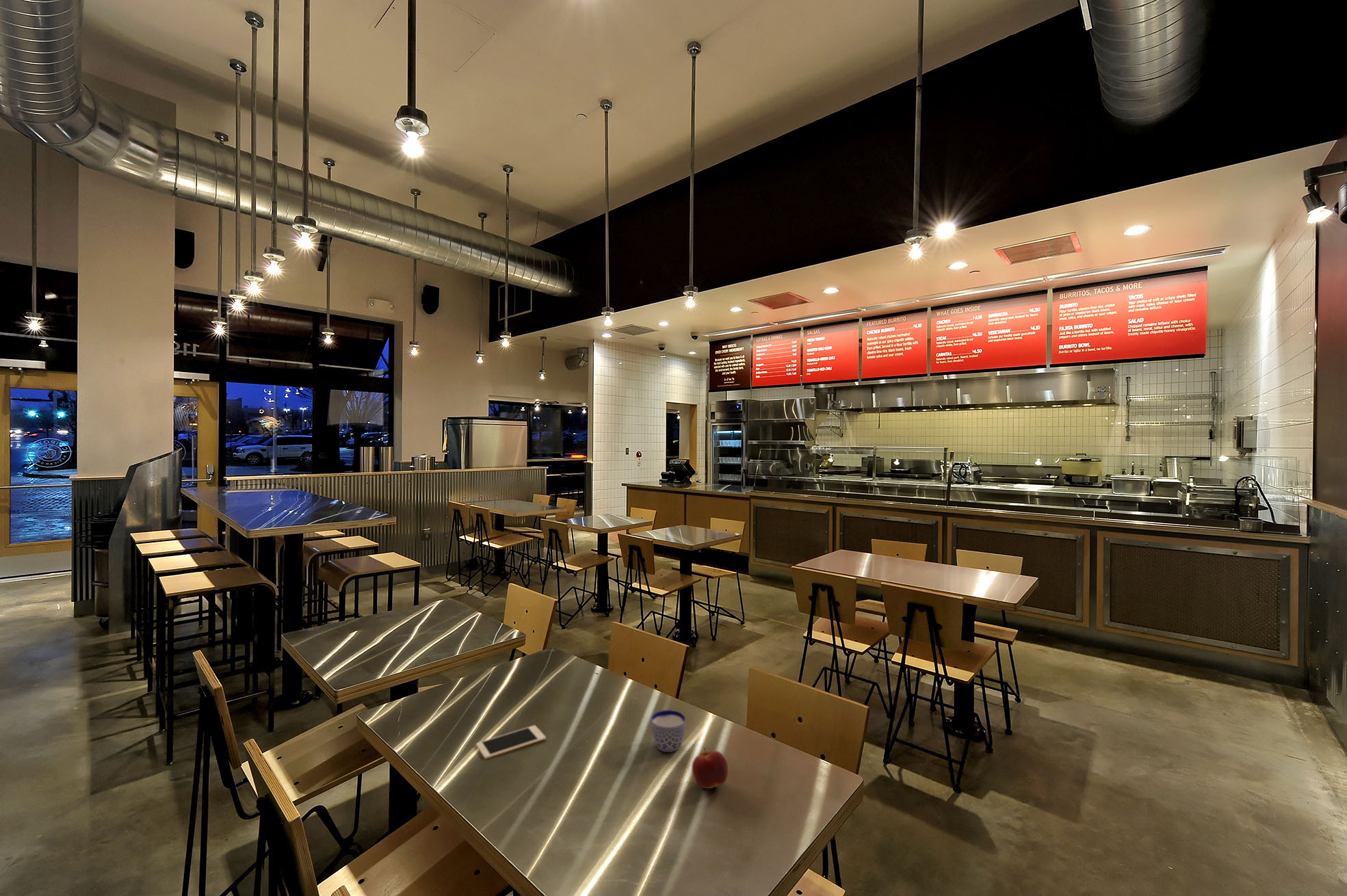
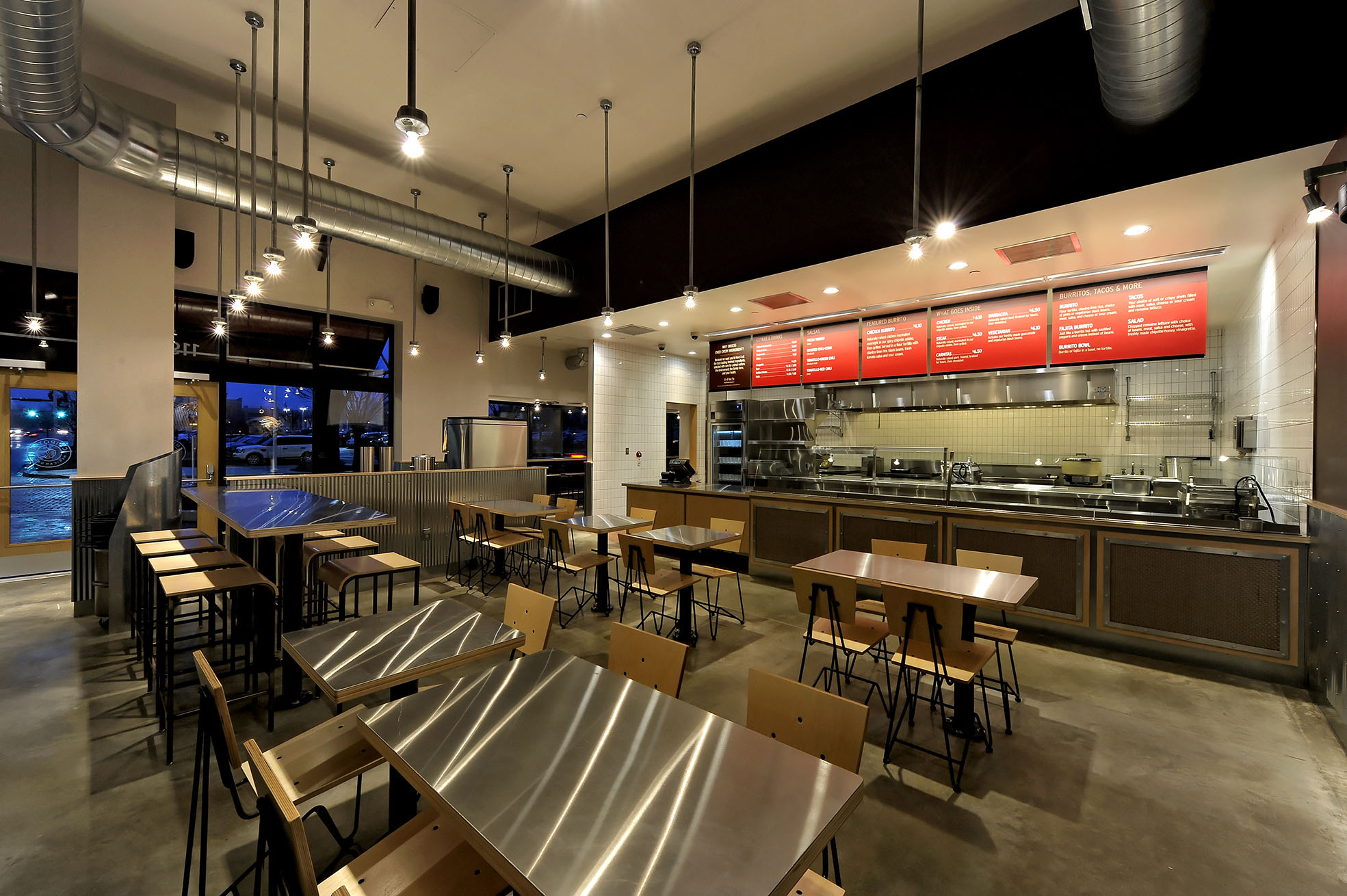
- cell phone (511, 741)
- apple (709, 769)
- cup (671, 730)
